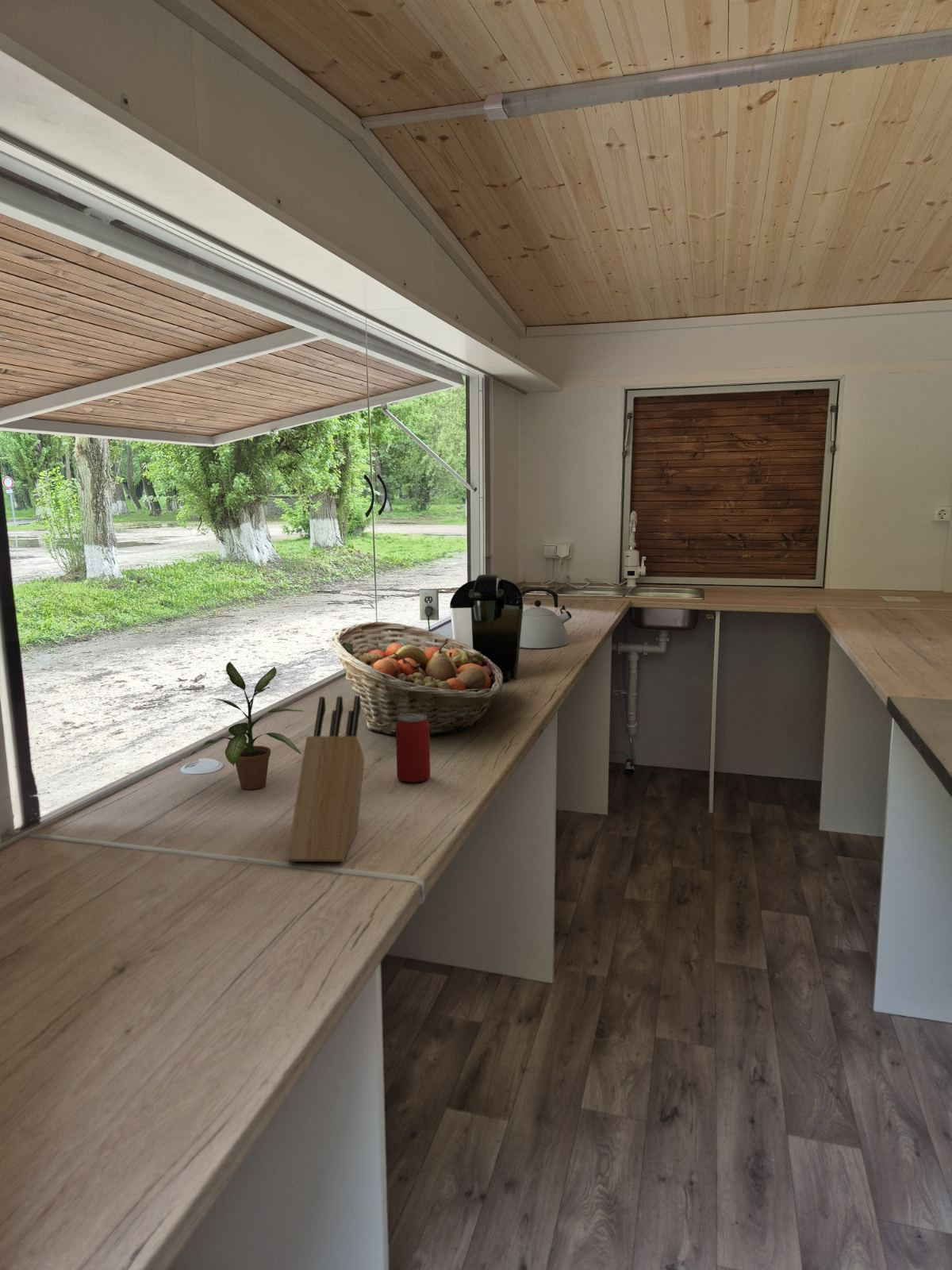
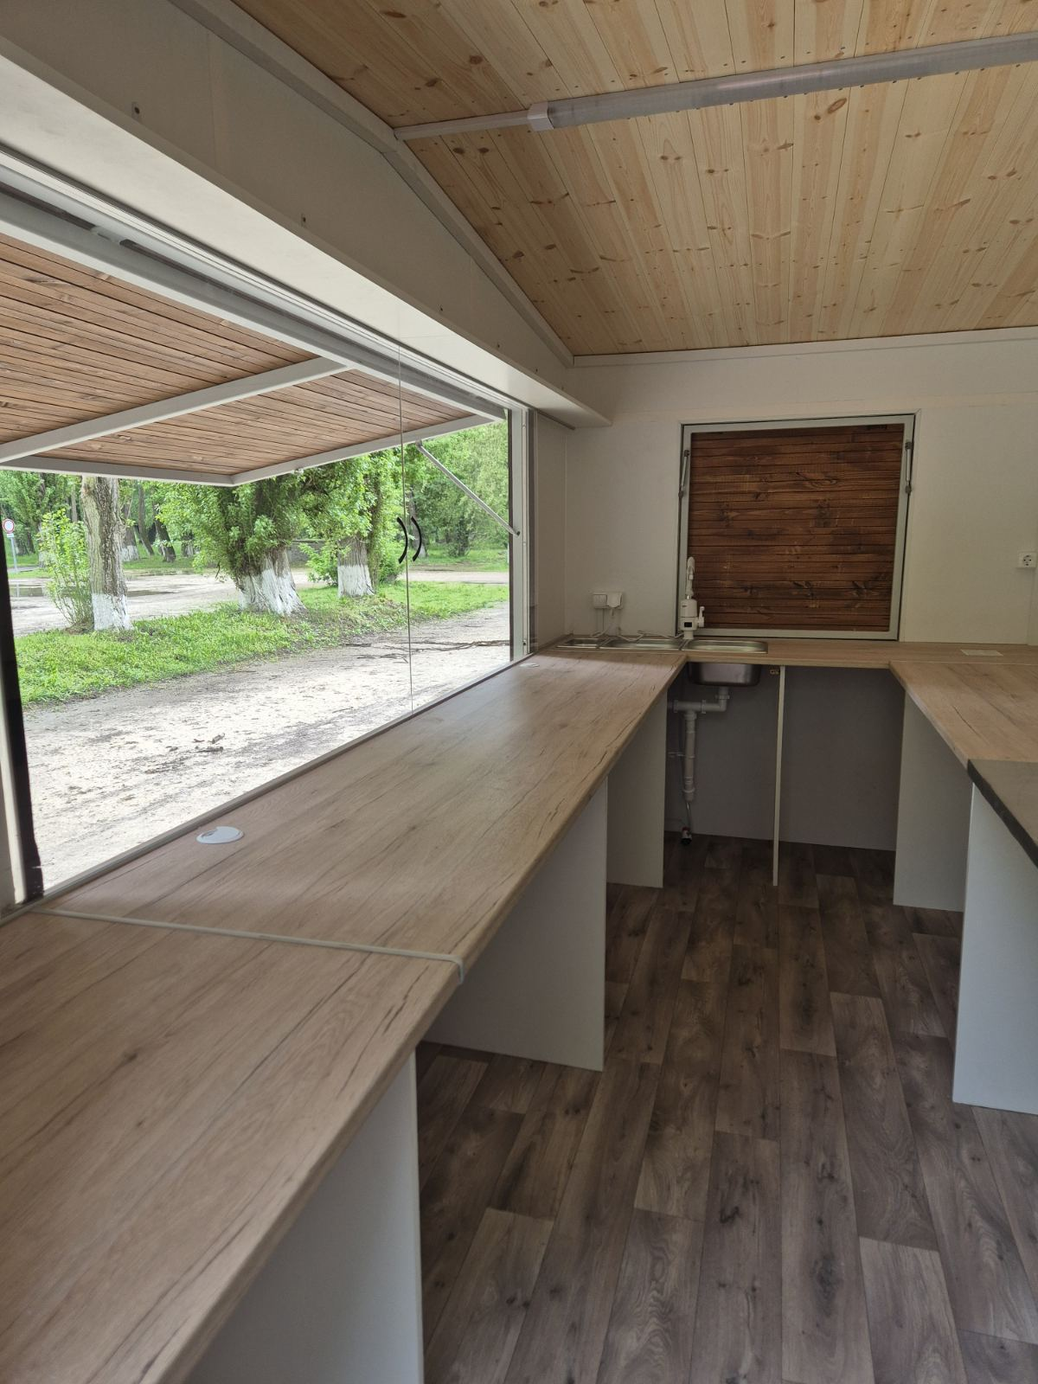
- knife block (329, 772)
- coffee maker (467, 625)
- kettle (539, 615)
- beverage can (413, 747)
- potted plant (239, 723)
- fruit basket (419, 673)
